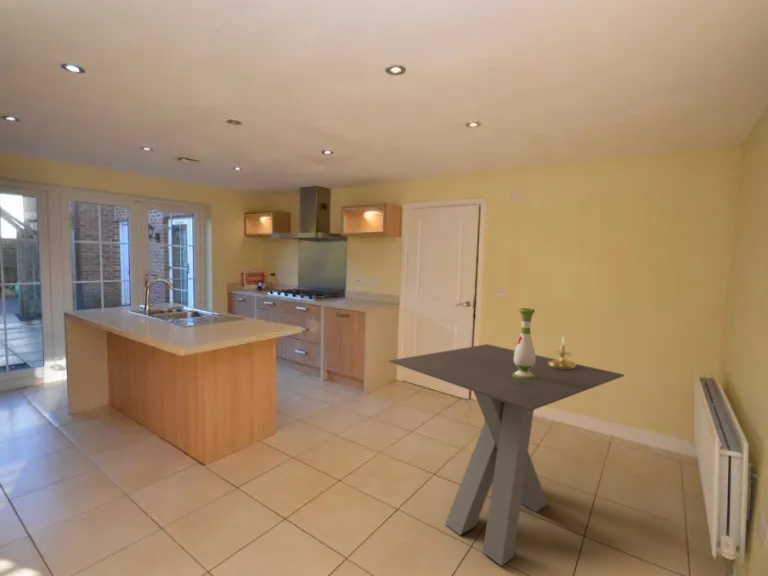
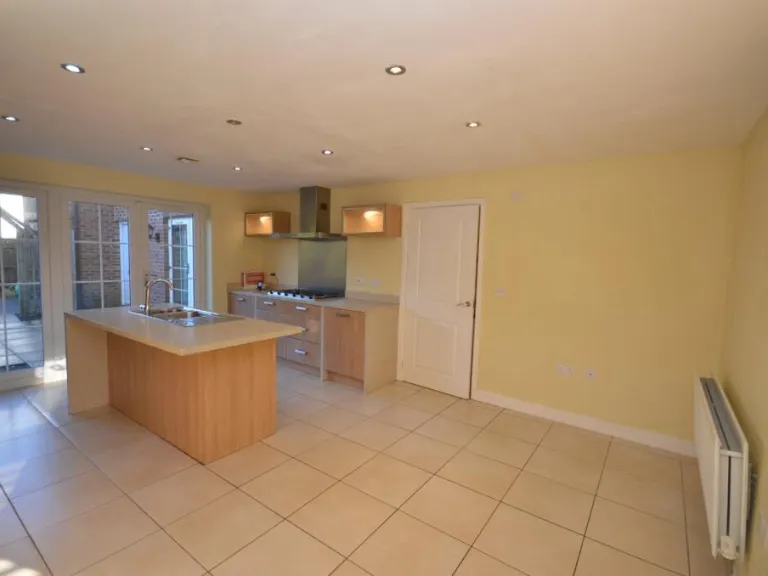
- dining table (498, 440)
- candle holder (563, 350)
- vase (525, 342)
